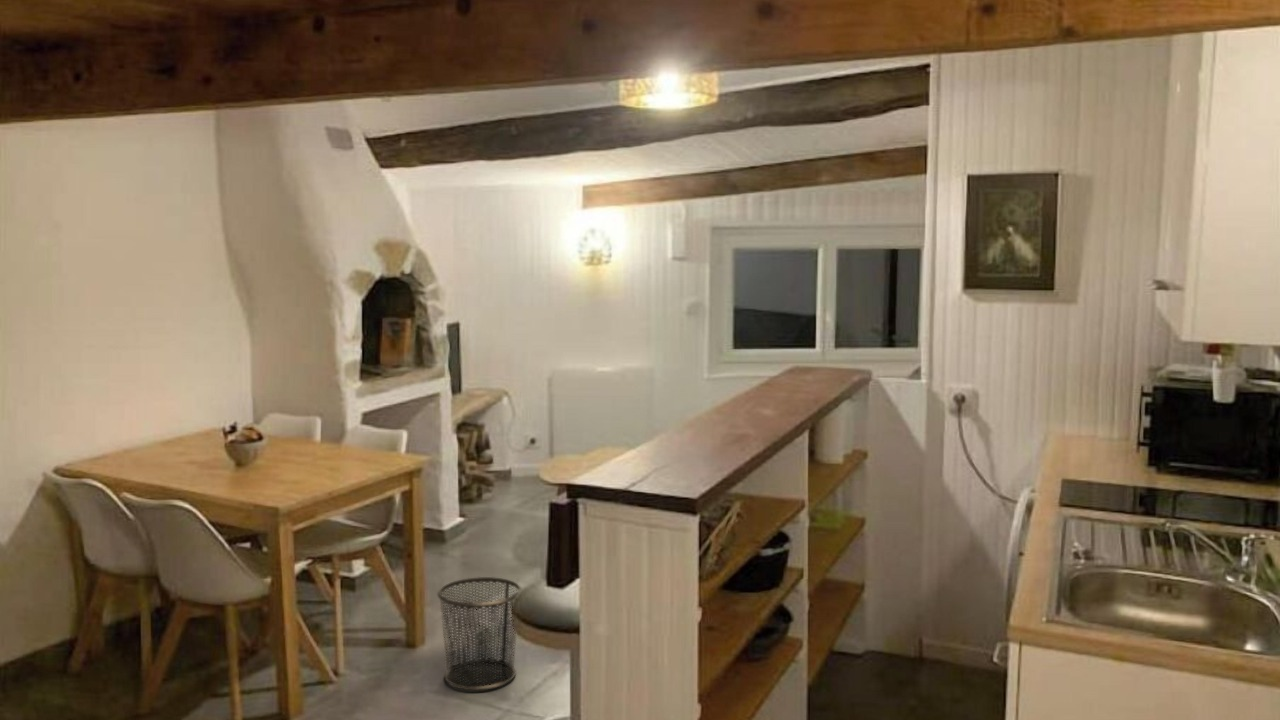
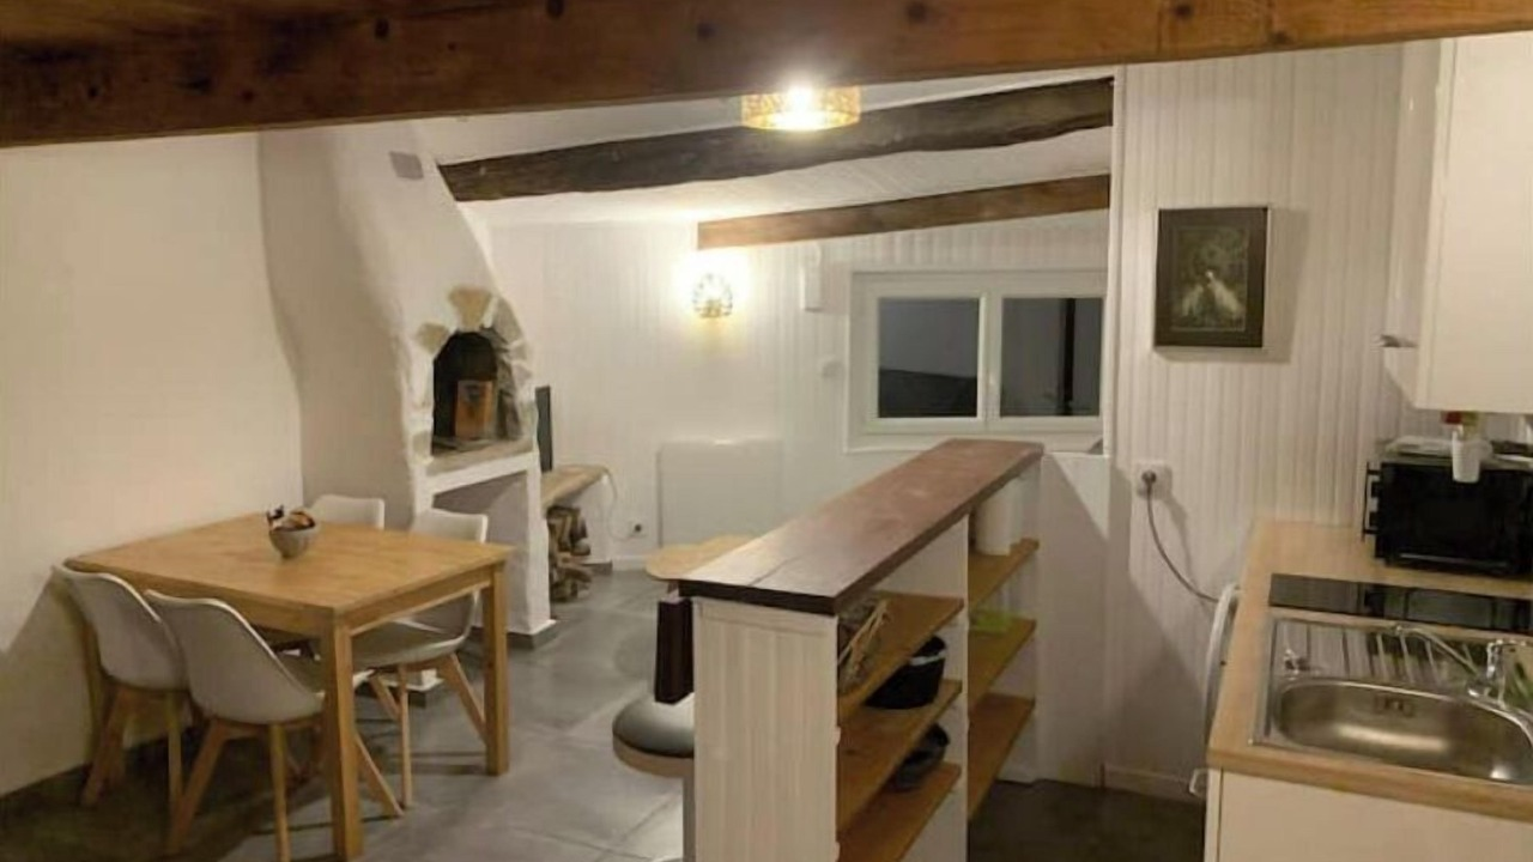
- trash can (480, 633)
